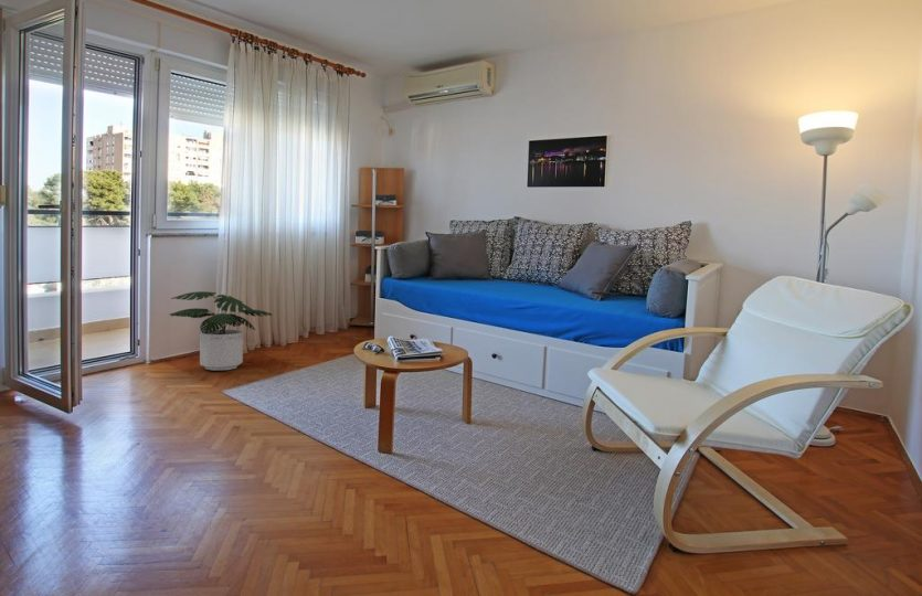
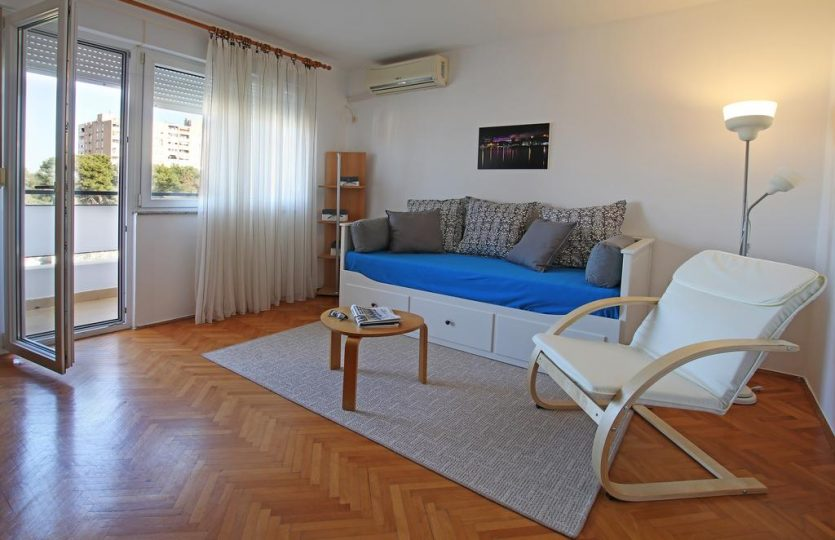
- potted plant (224, 330)
